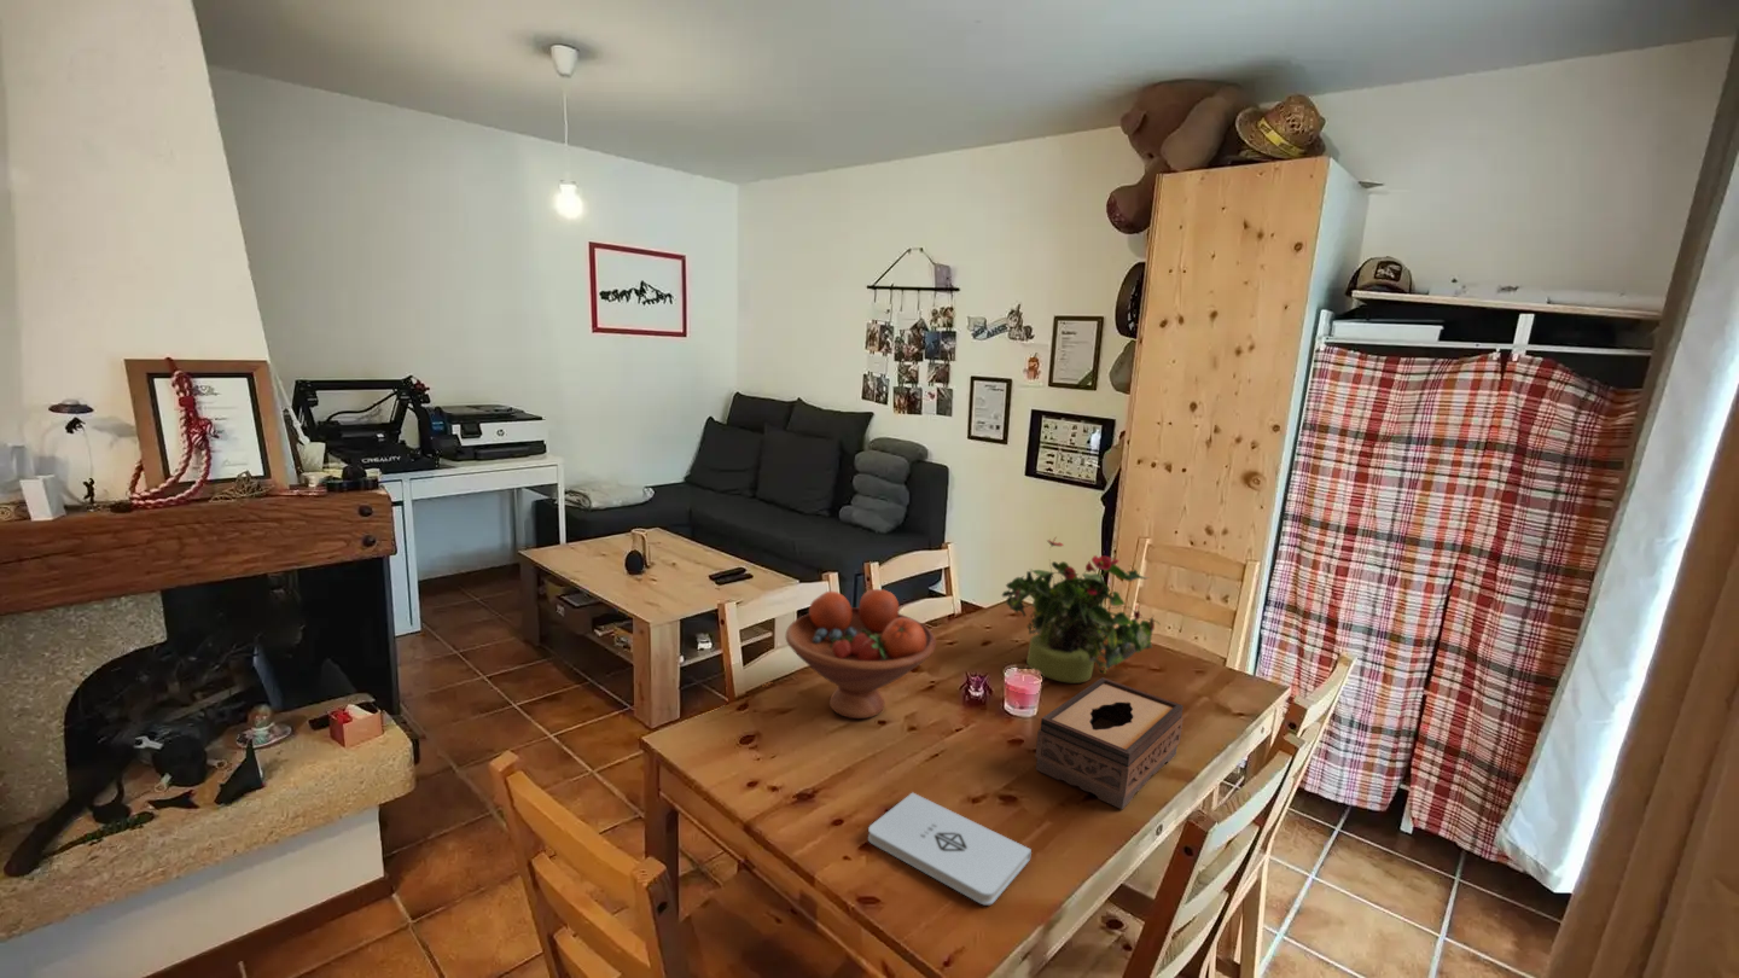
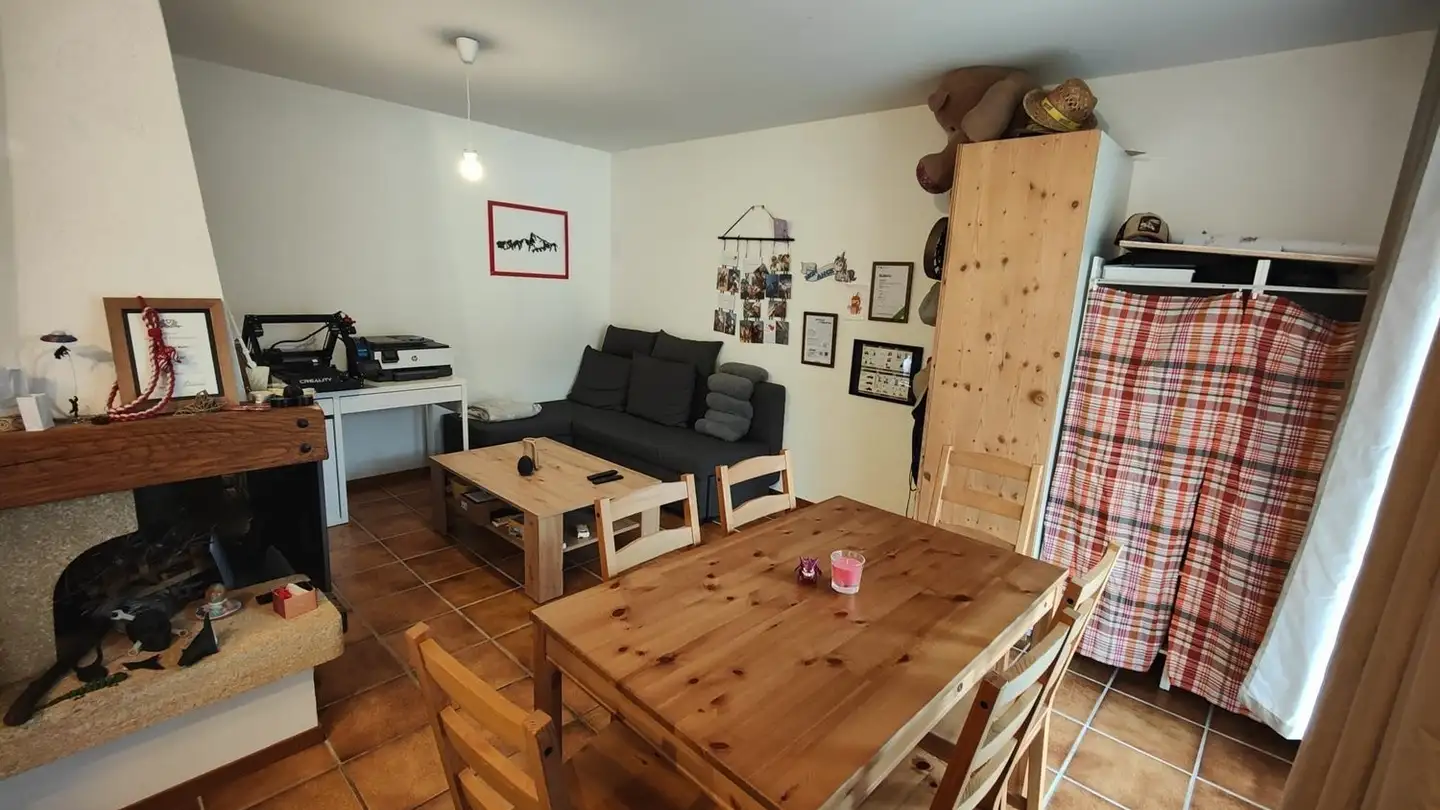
- fruit bowl (860, 656)
- tissue box (1111, 737)
- notepad (947, 844)
- potted plant (1077, 606)
